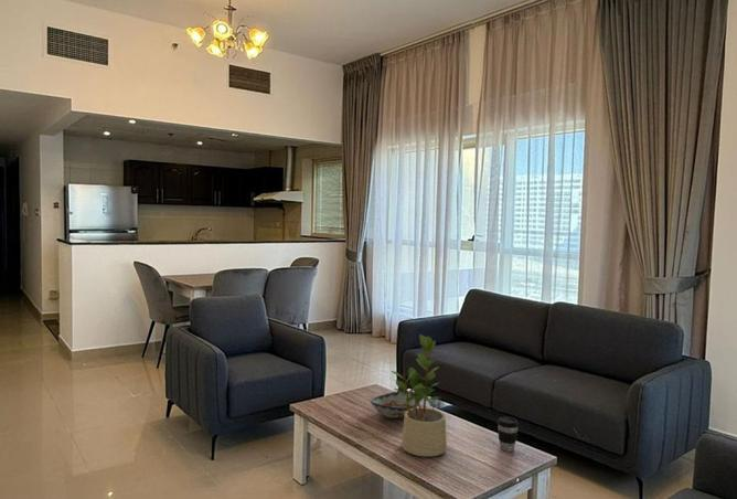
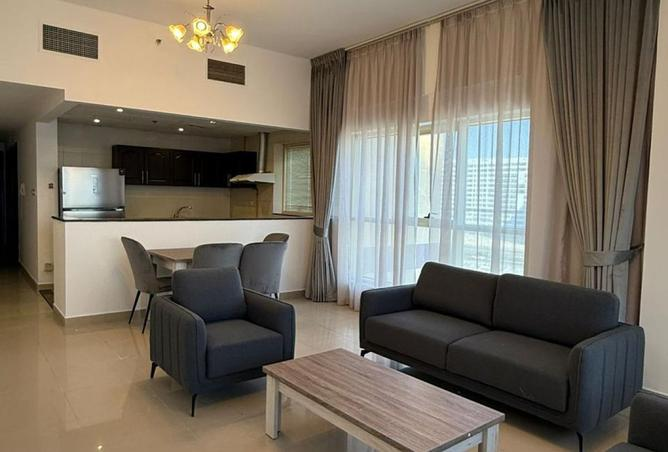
- decorative bowl (394, 405)
- potted plant (420, 394)
- coffee cup (506, 434)
